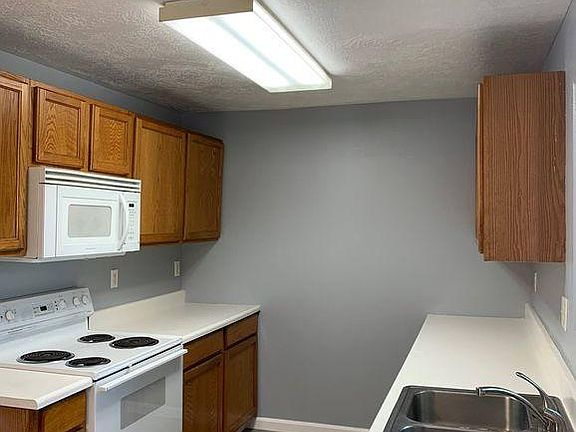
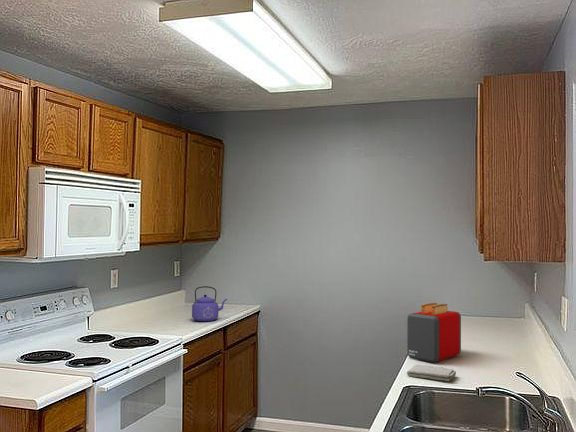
+ kettle (209, 303)
+ washcloth (431, 372)
+ toaster (434, 330)
